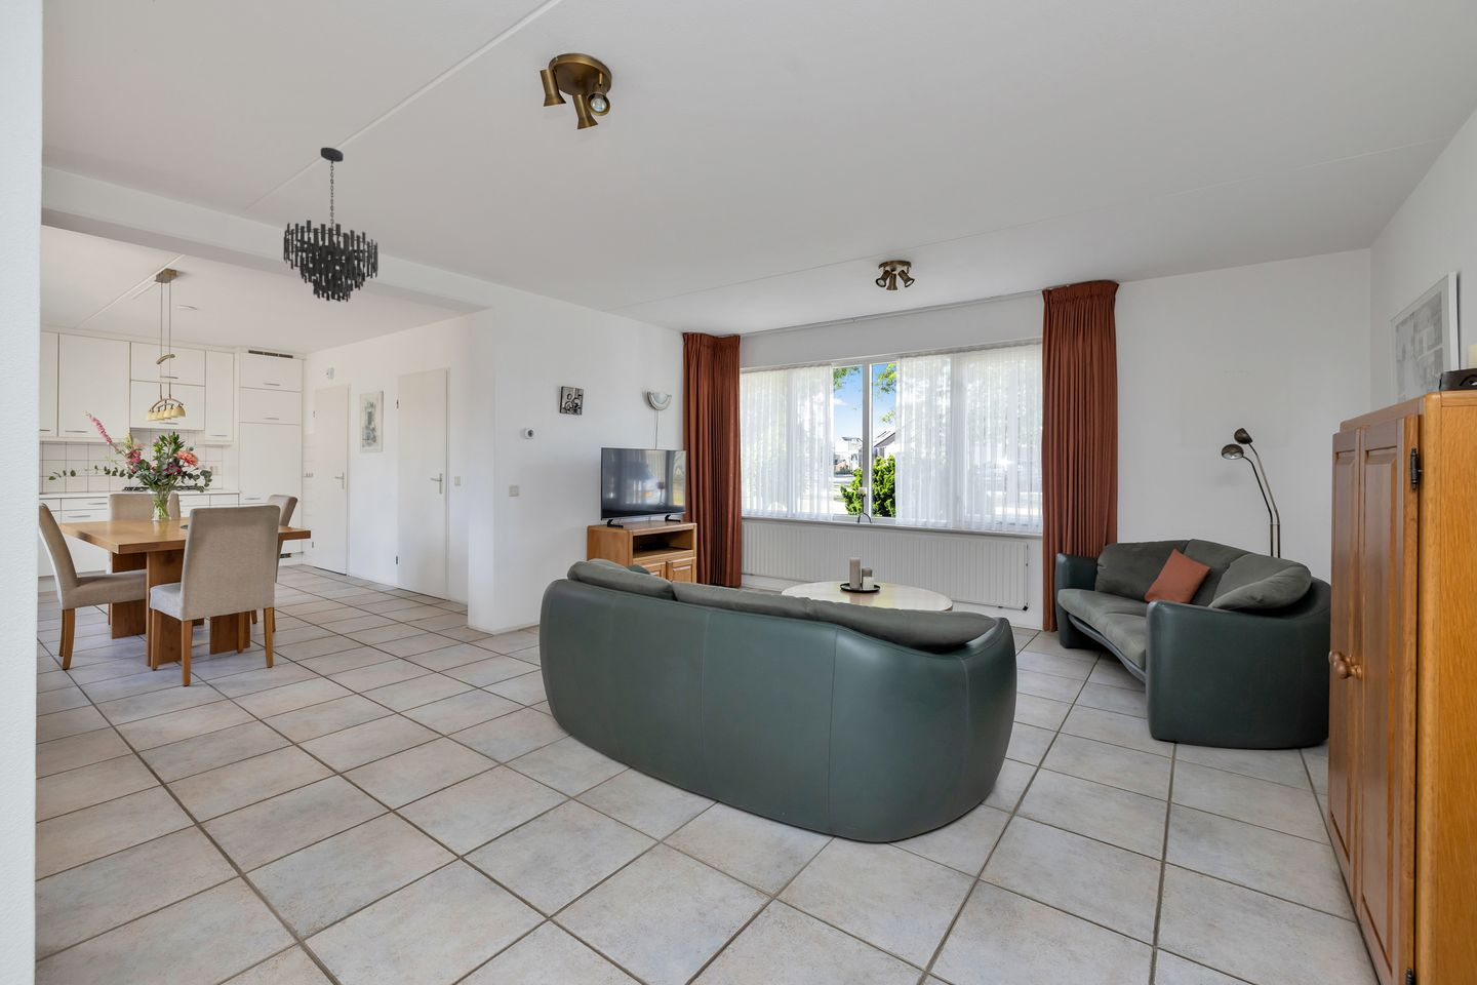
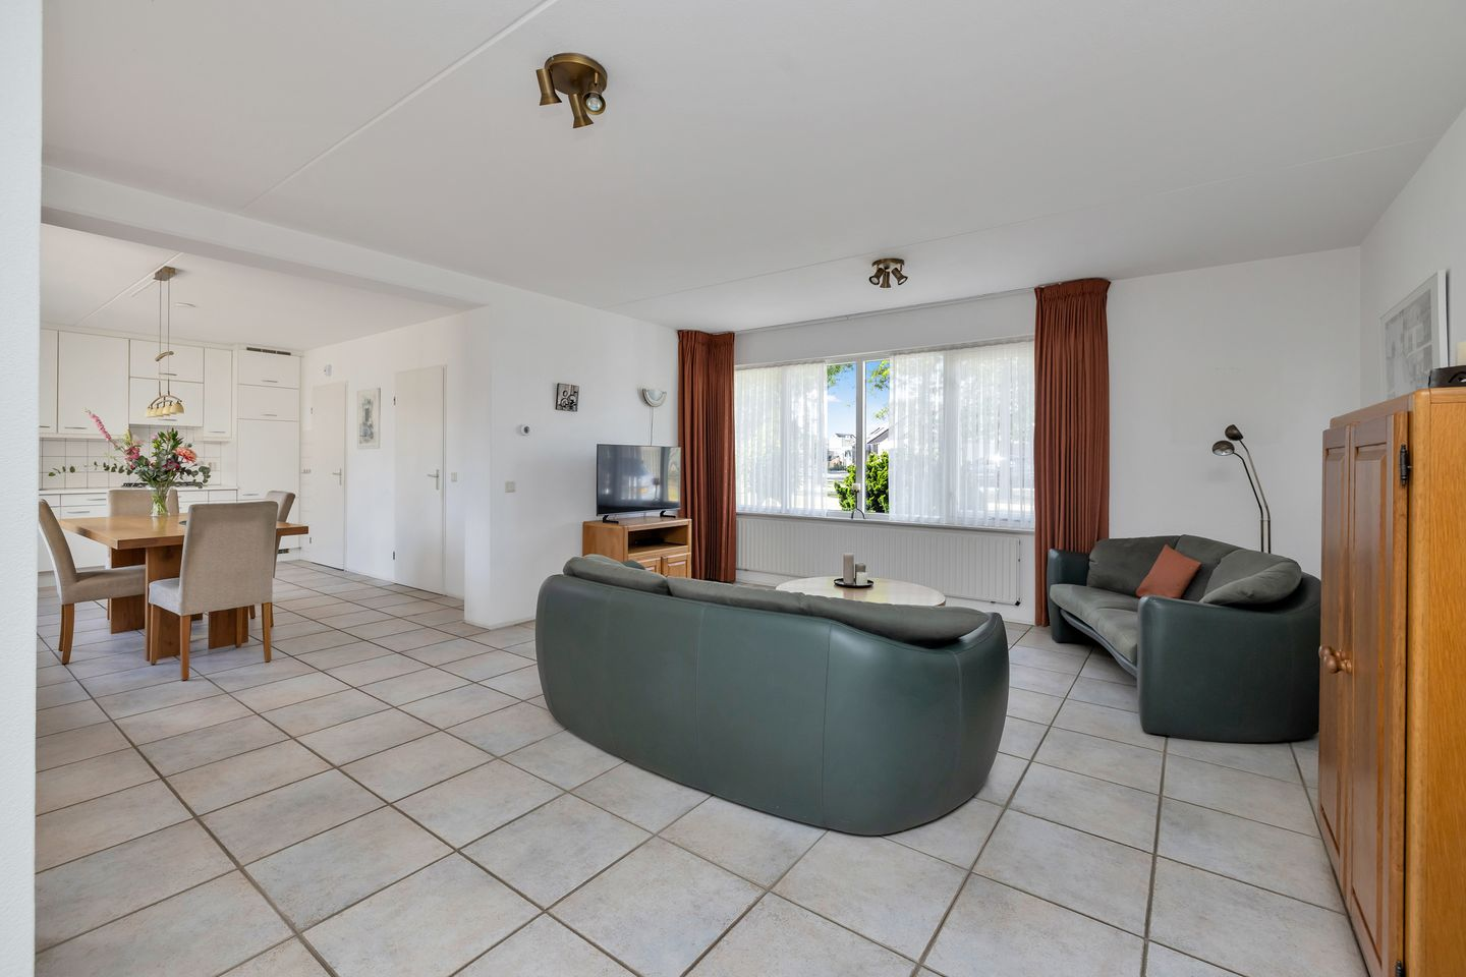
- chandelier (331, 224)
